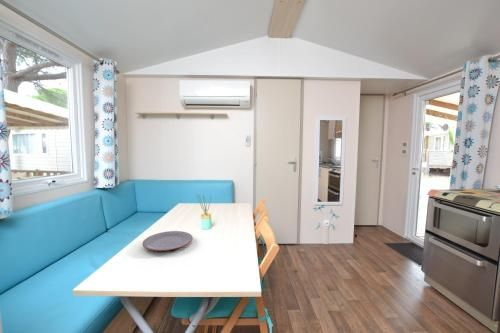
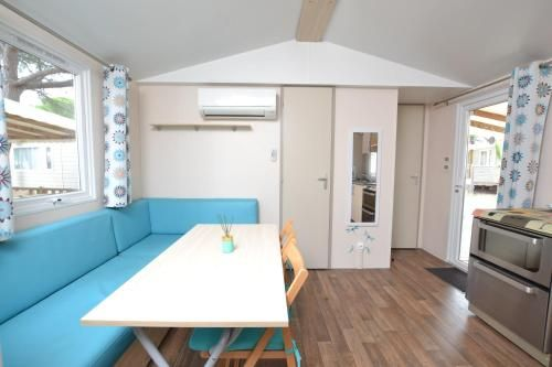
- plate (168, 241)
